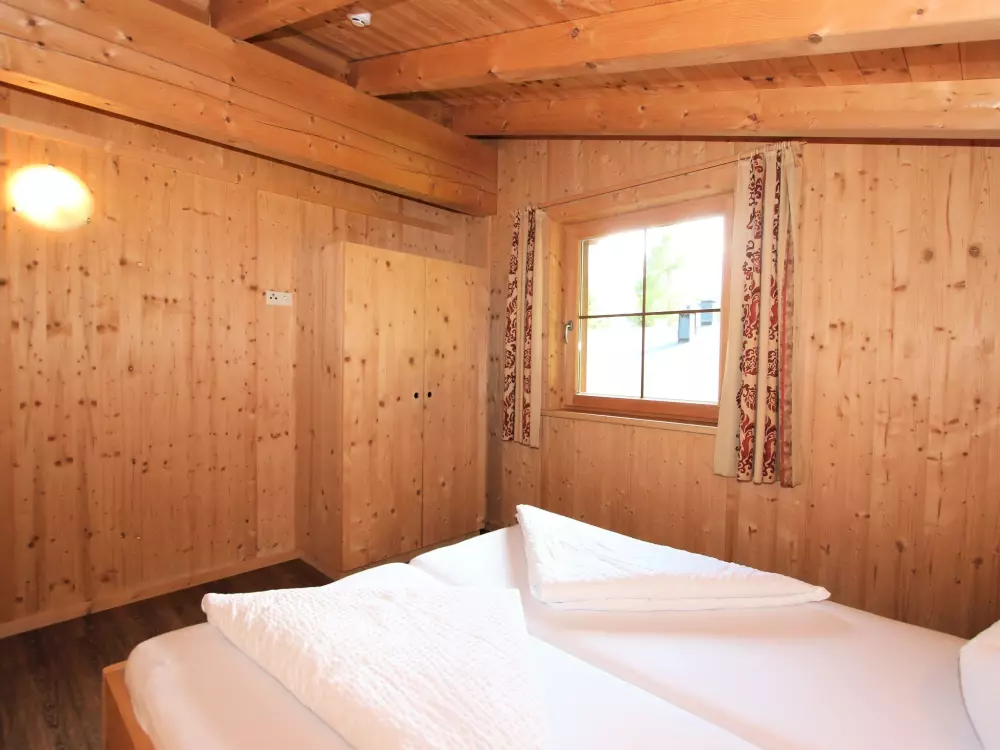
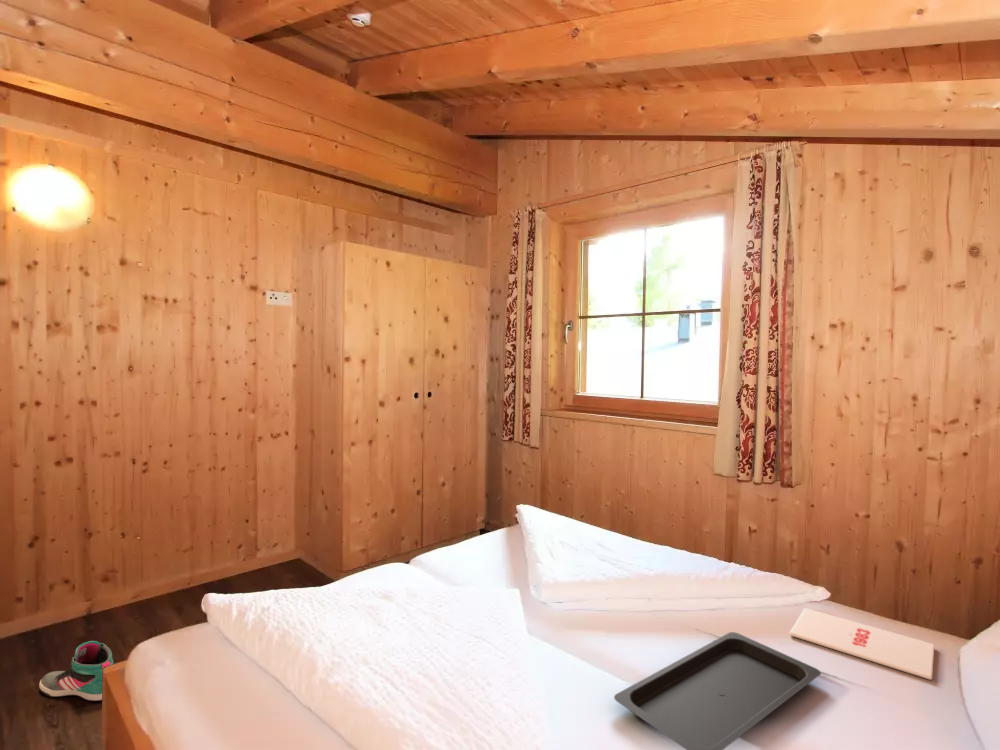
+ sneaker (78, 667)
+ serving tray (721, 689)
+ magazine (860, 639)
